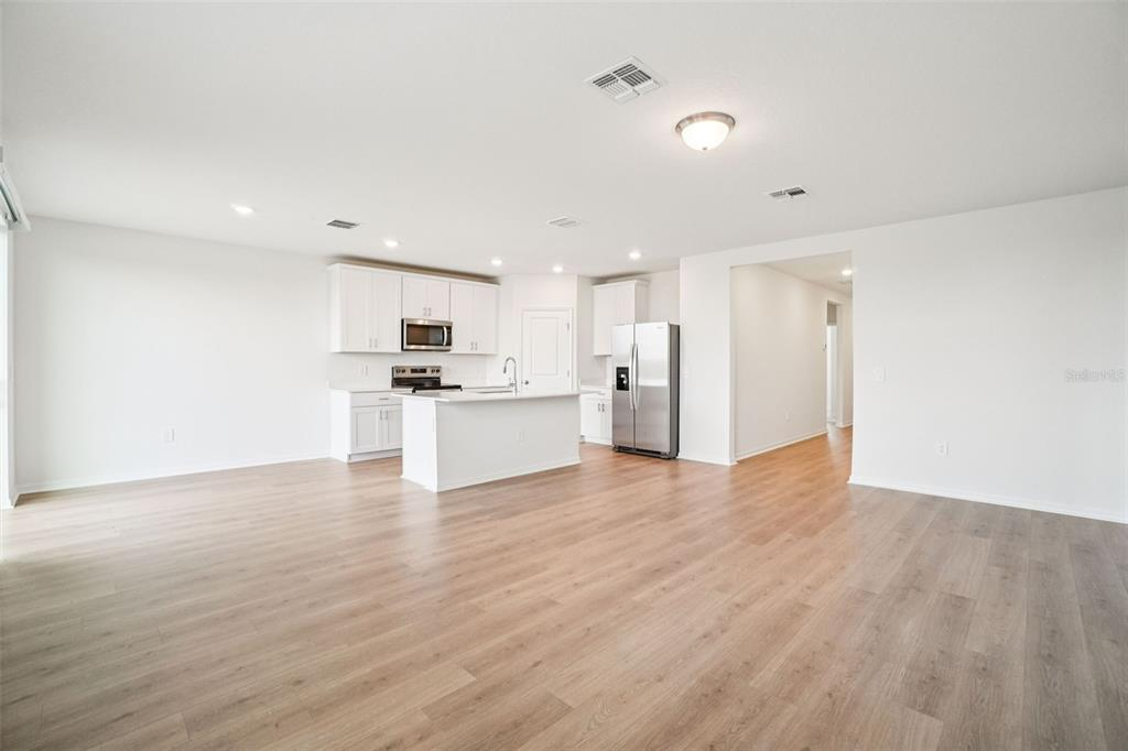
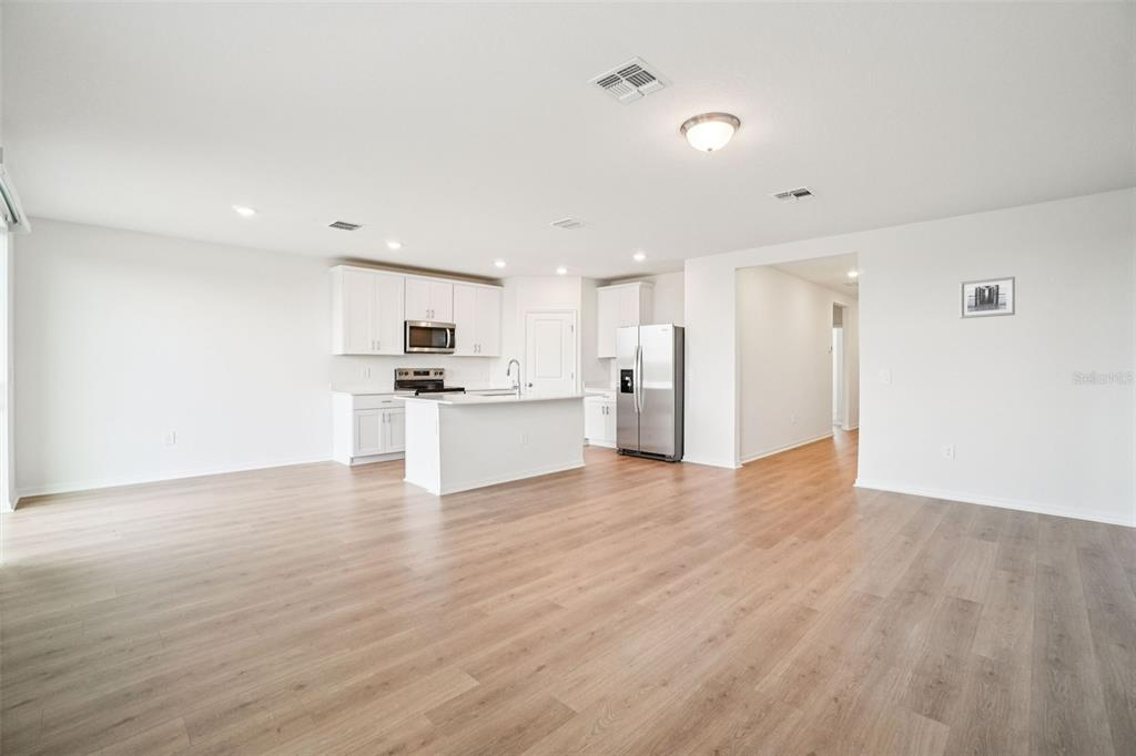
+ wall art (986, 298)
